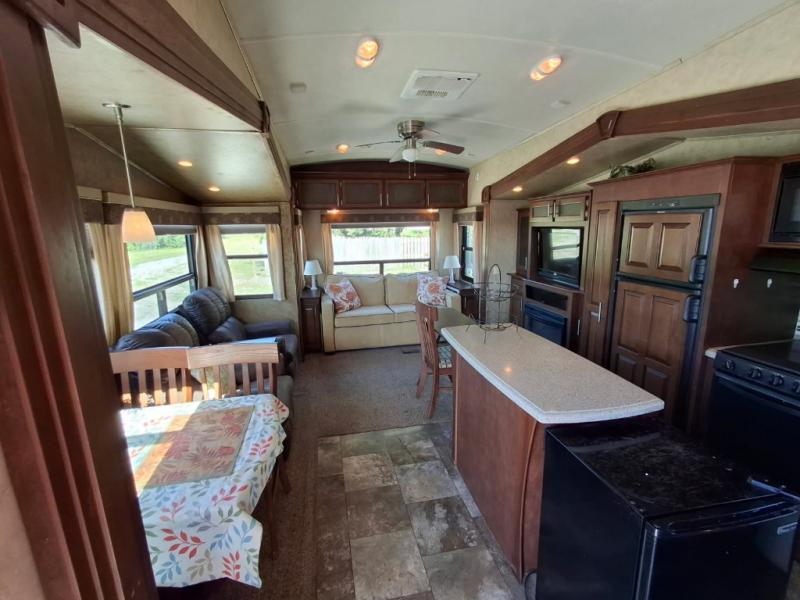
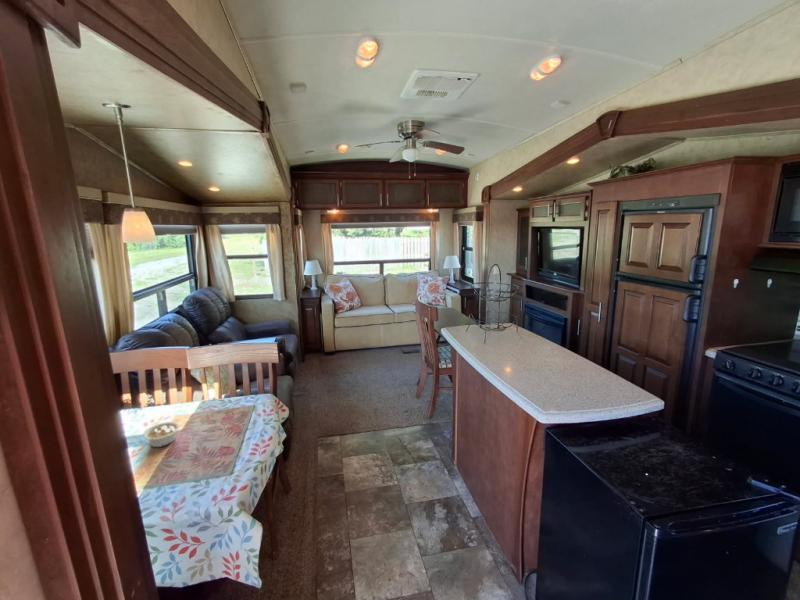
+ legume (162, 435)
